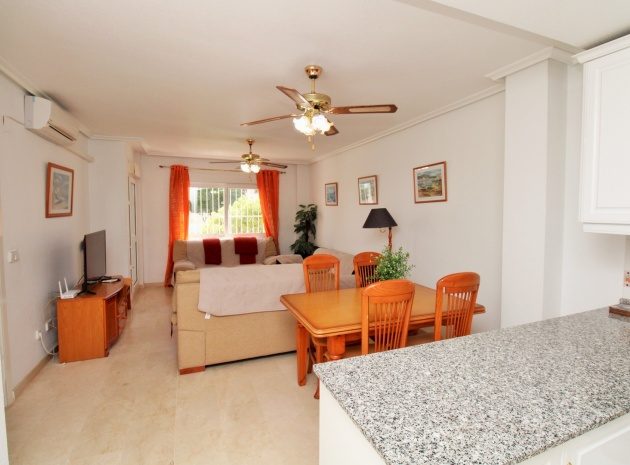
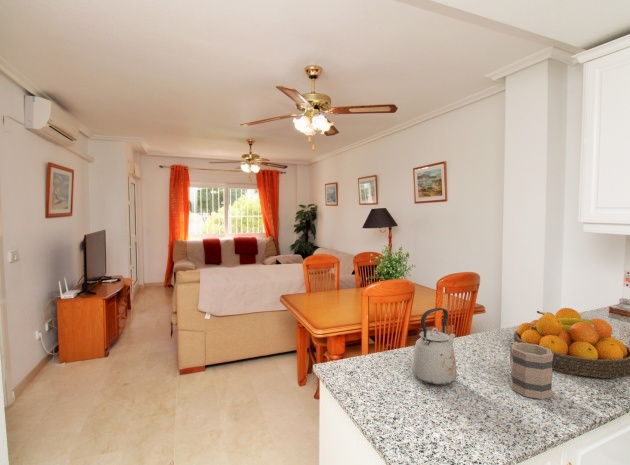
+ fruit bowl (570, 335)
+ mug (526, 365)
+ kettle (439, 342)
